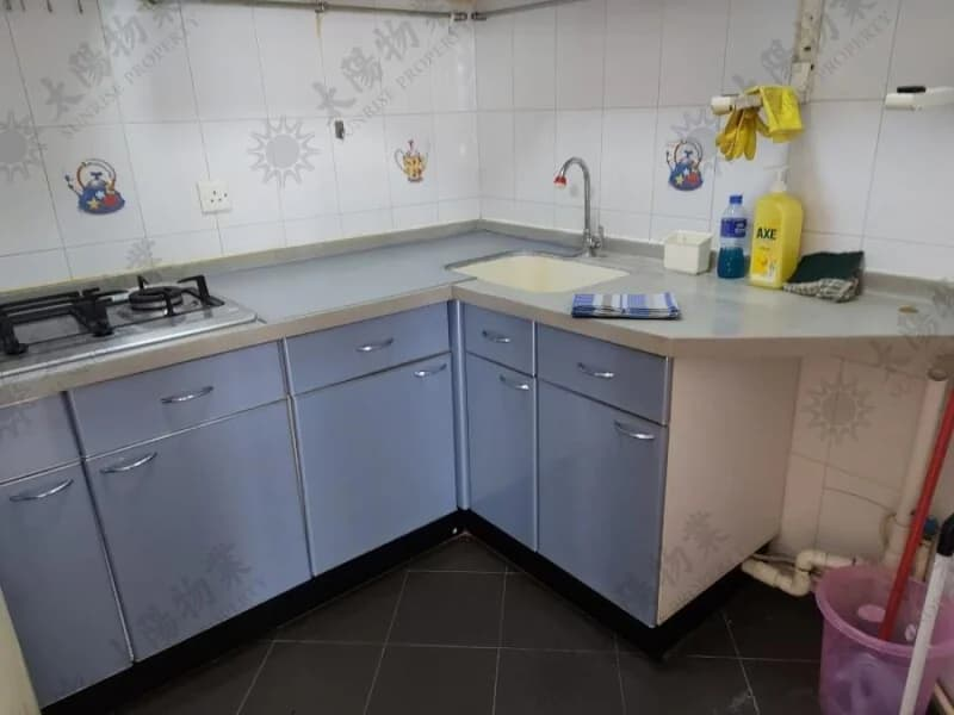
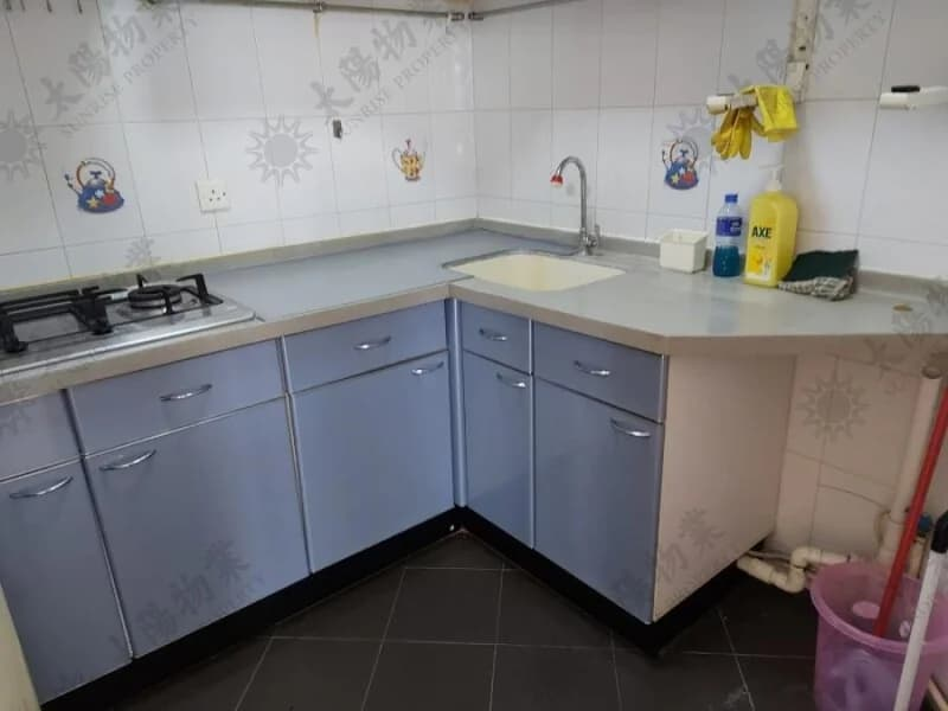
- dish towel (624, 301)
